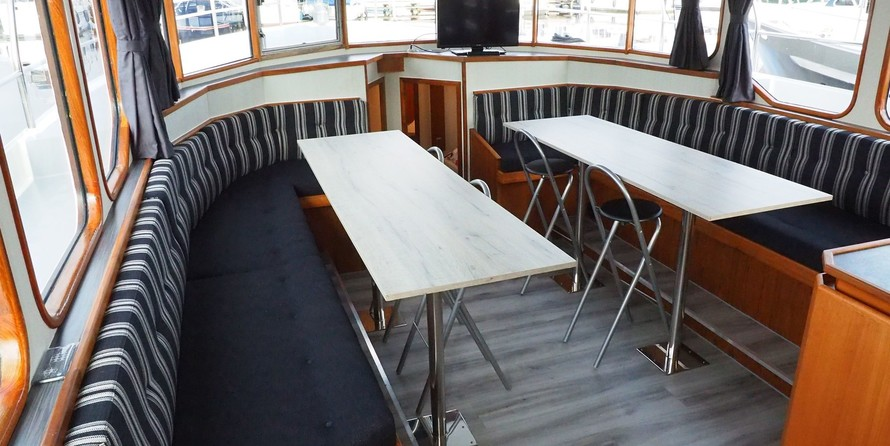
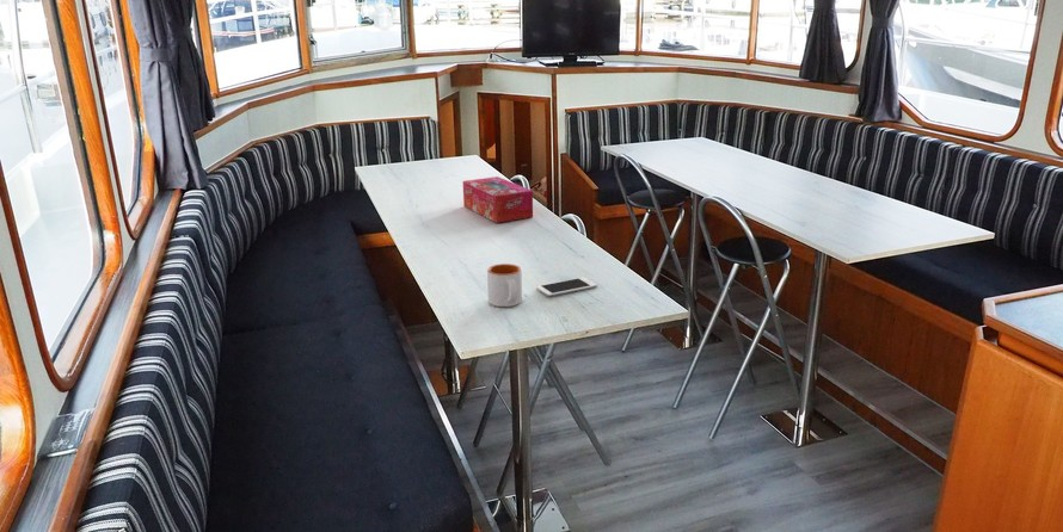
+ mug (506, 286)
+ cell phone (566, 286)
+ tissue box (497, 198)
